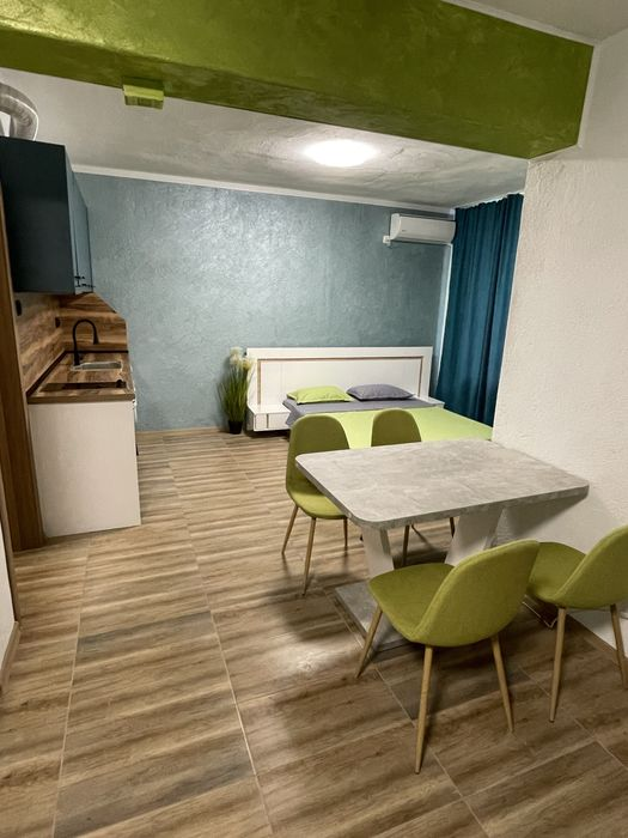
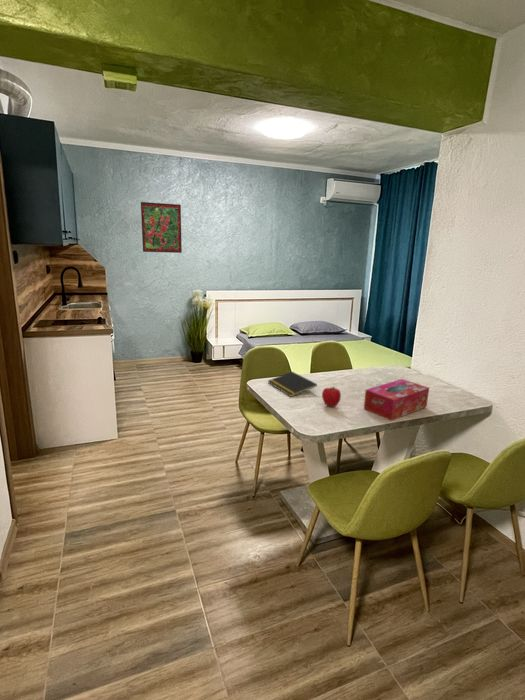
+ tissue box (396, 398)
+ fruit (331, 396)
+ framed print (161, 228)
+ notepad (291, 383)
